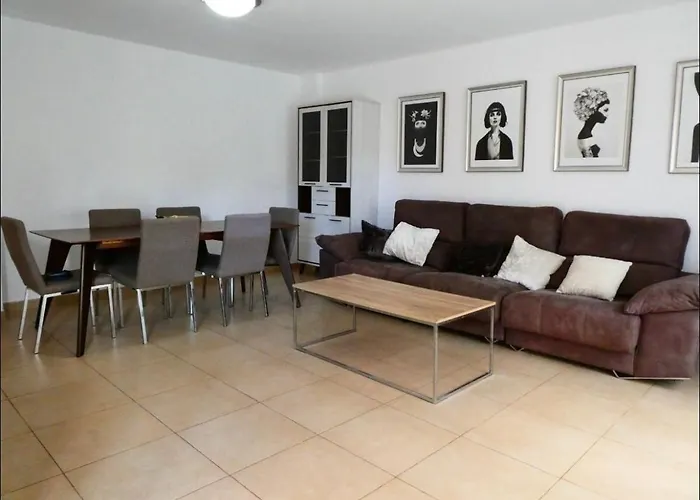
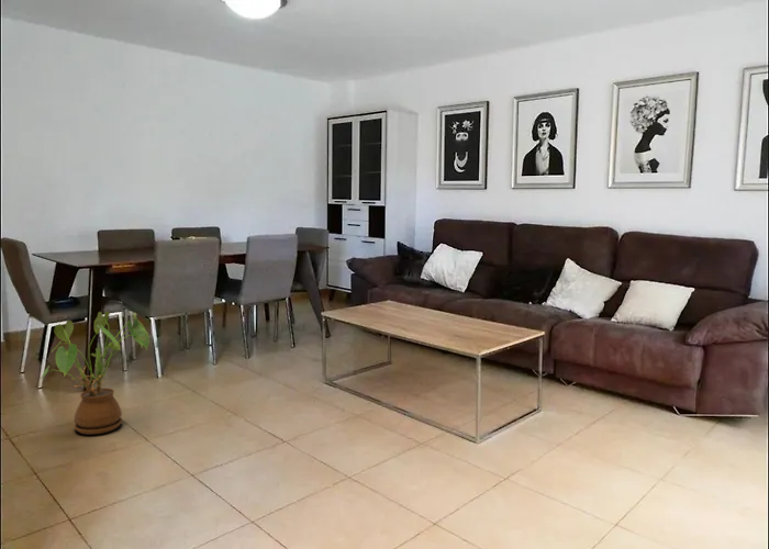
+ house plant (97, 373)
